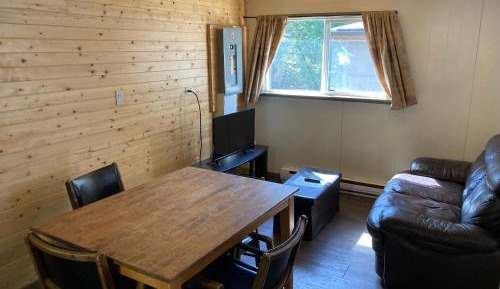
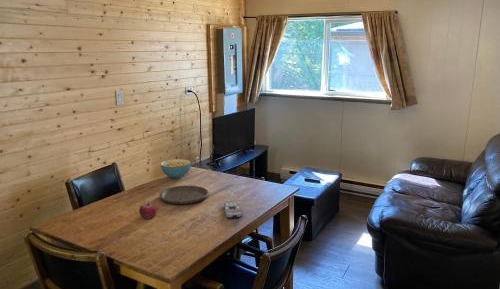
+ cereal bowl (176, 170)
+ fruit (147, 209)
+ remote control (232, 209)
+ plate (184, 194)
